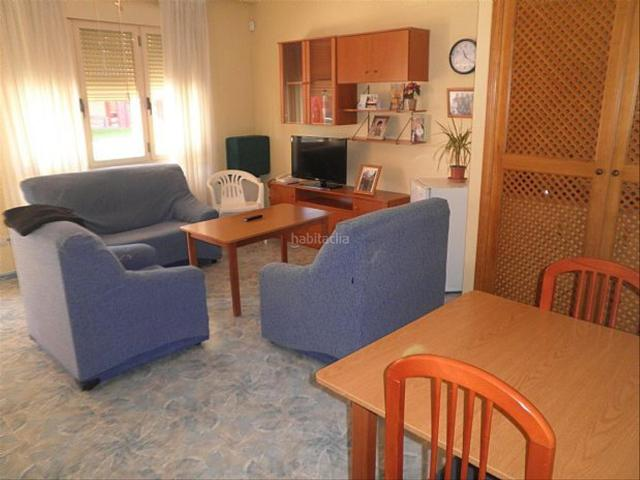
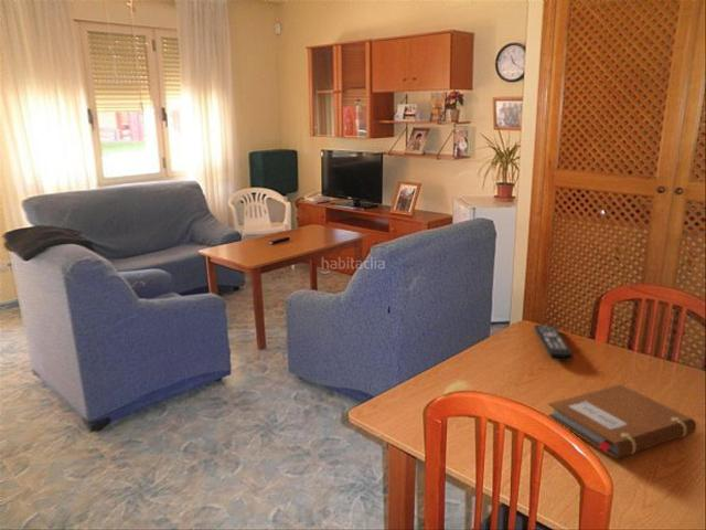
+ remote control (552, 341)
+ notebook (618, 418)
